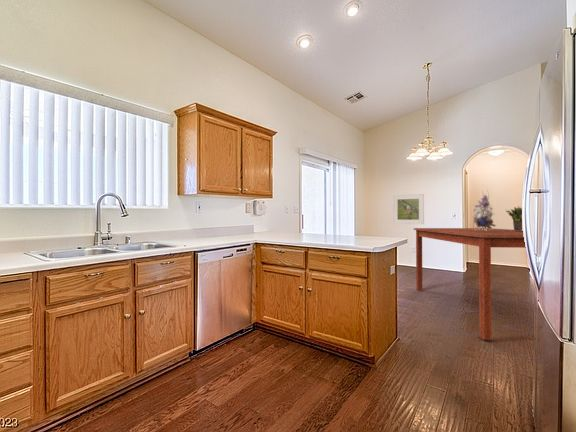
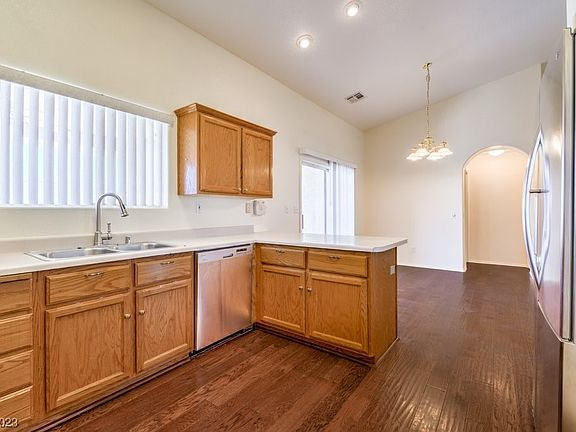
- bouquet (487, 208)
- dining table (485, 270)
- potted plant (520, 217)
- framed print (408, 209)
